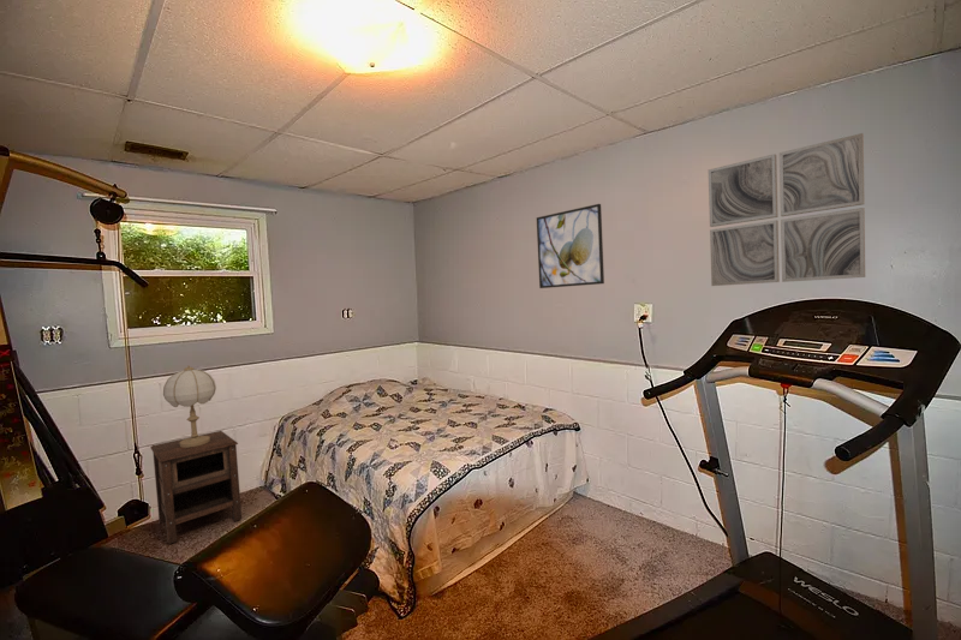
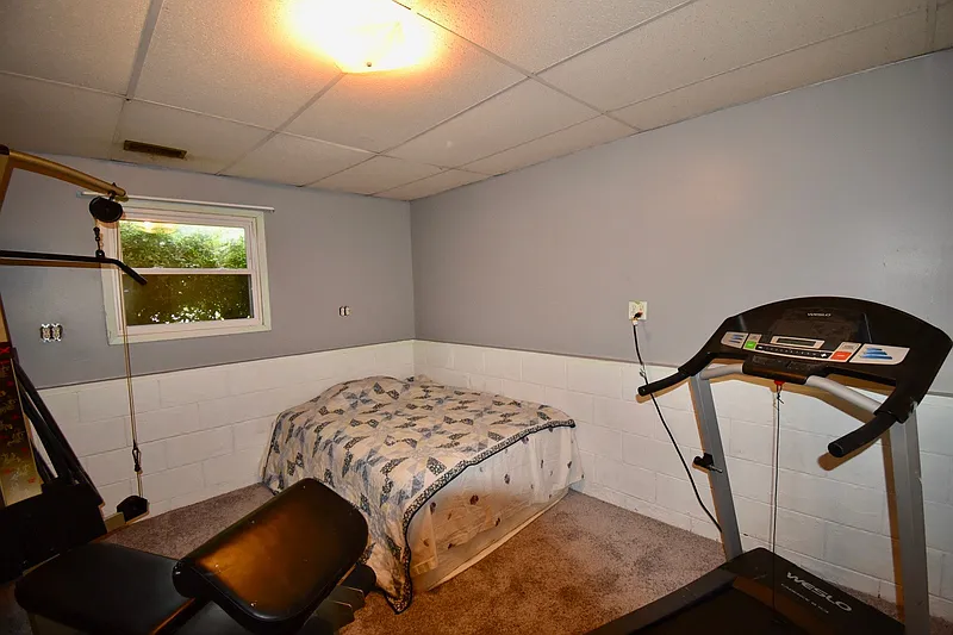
- wall art (777, 216)
- nightstand (197, 482)
- table lamp (191, 403)
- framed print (568, 249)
